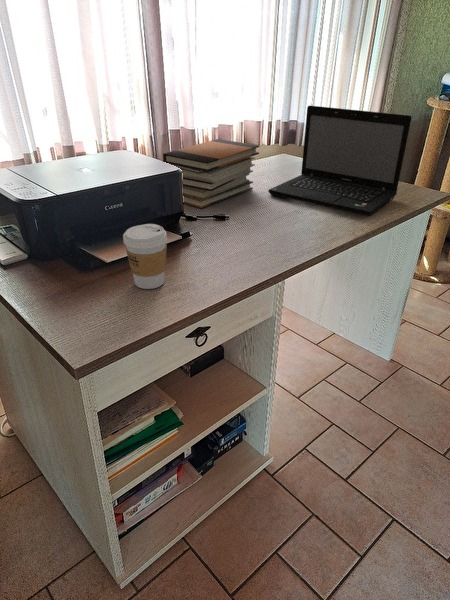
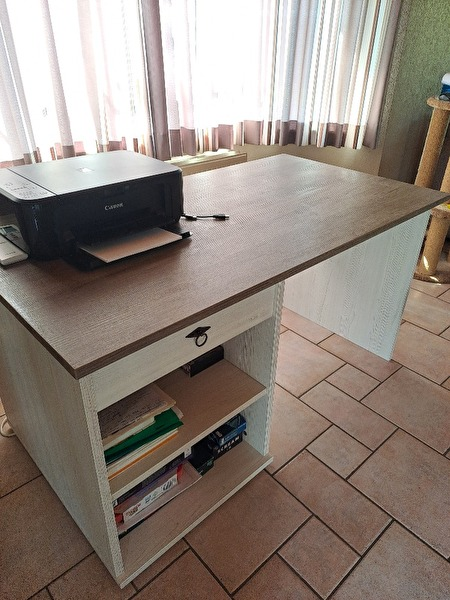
- book stack (212, 171)
- laptop (336, 157)
- coffee cup (147, 256)
